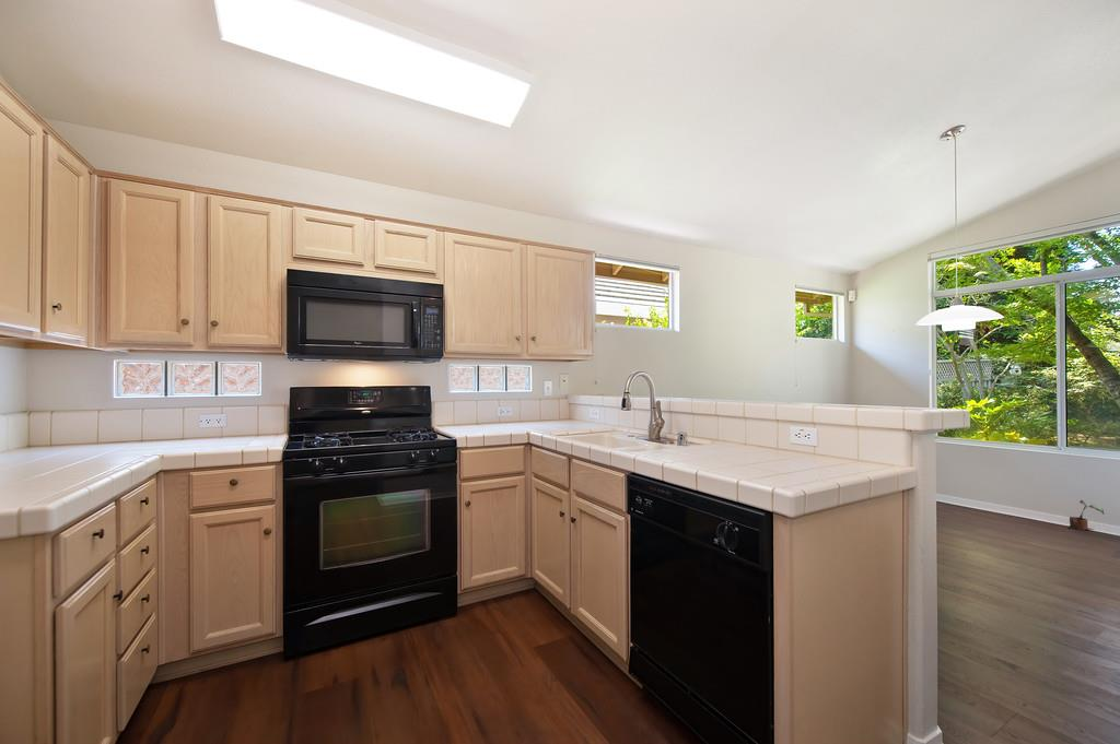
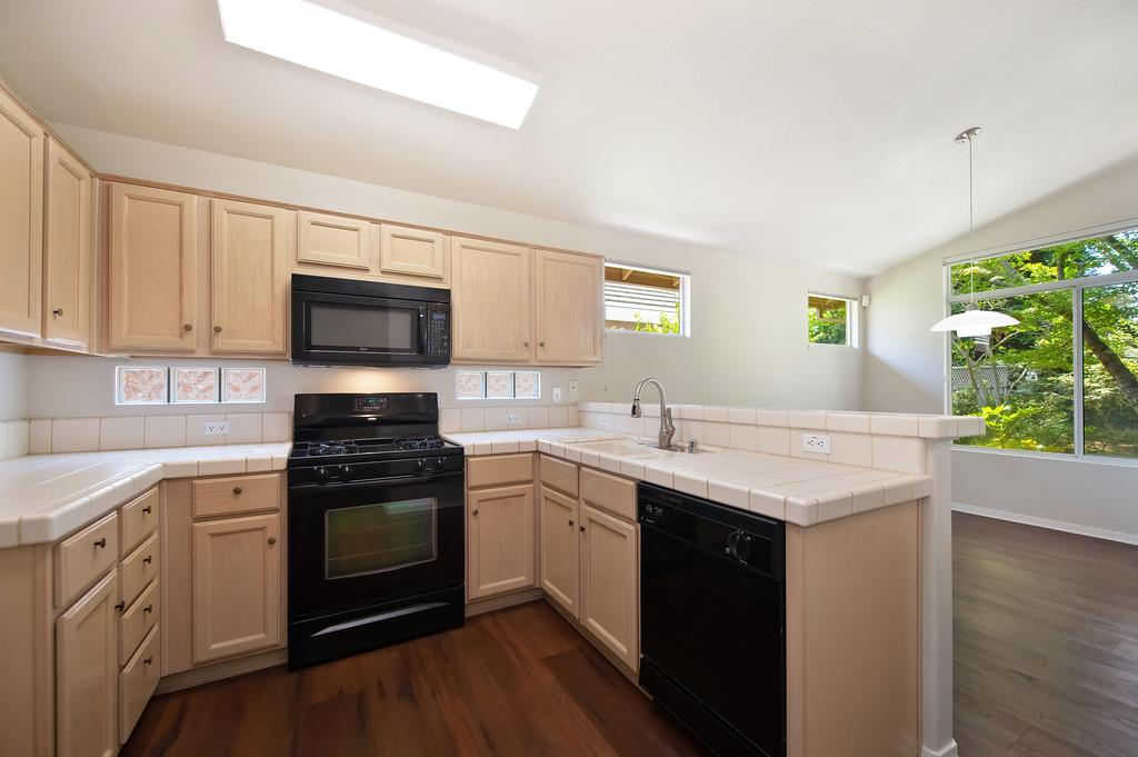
- potted plant (1082, 513)
